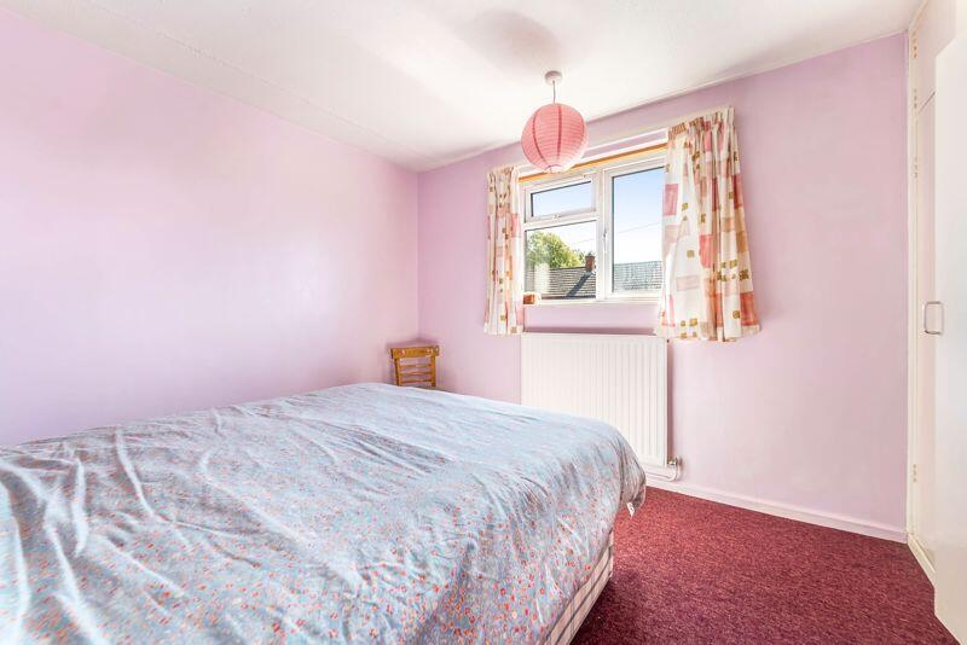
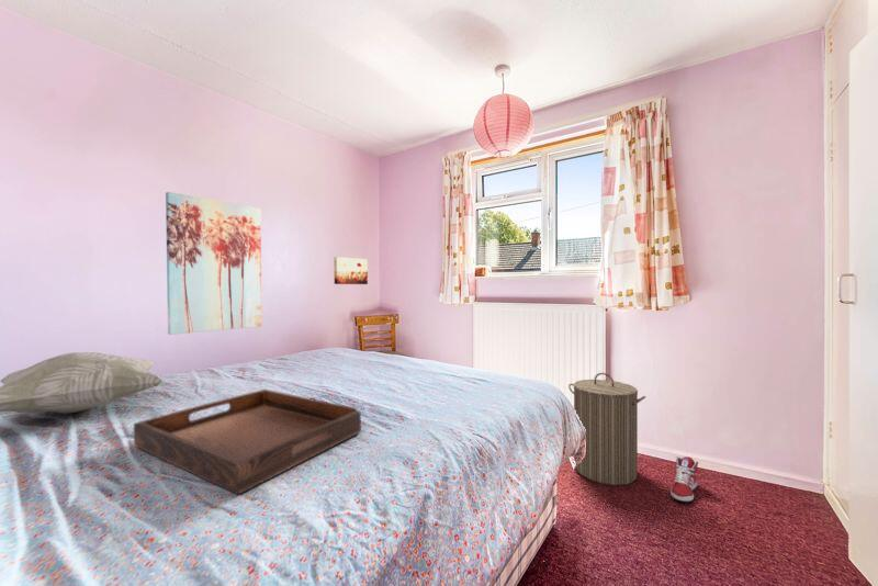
+ wall art (351, 271)
+ laundry hamper (604, 421)
+ wall art (217, 266)
+ serving tray (255, 427)
+ sneaker (684, 476)
+ decorative pillow (81, 380)
